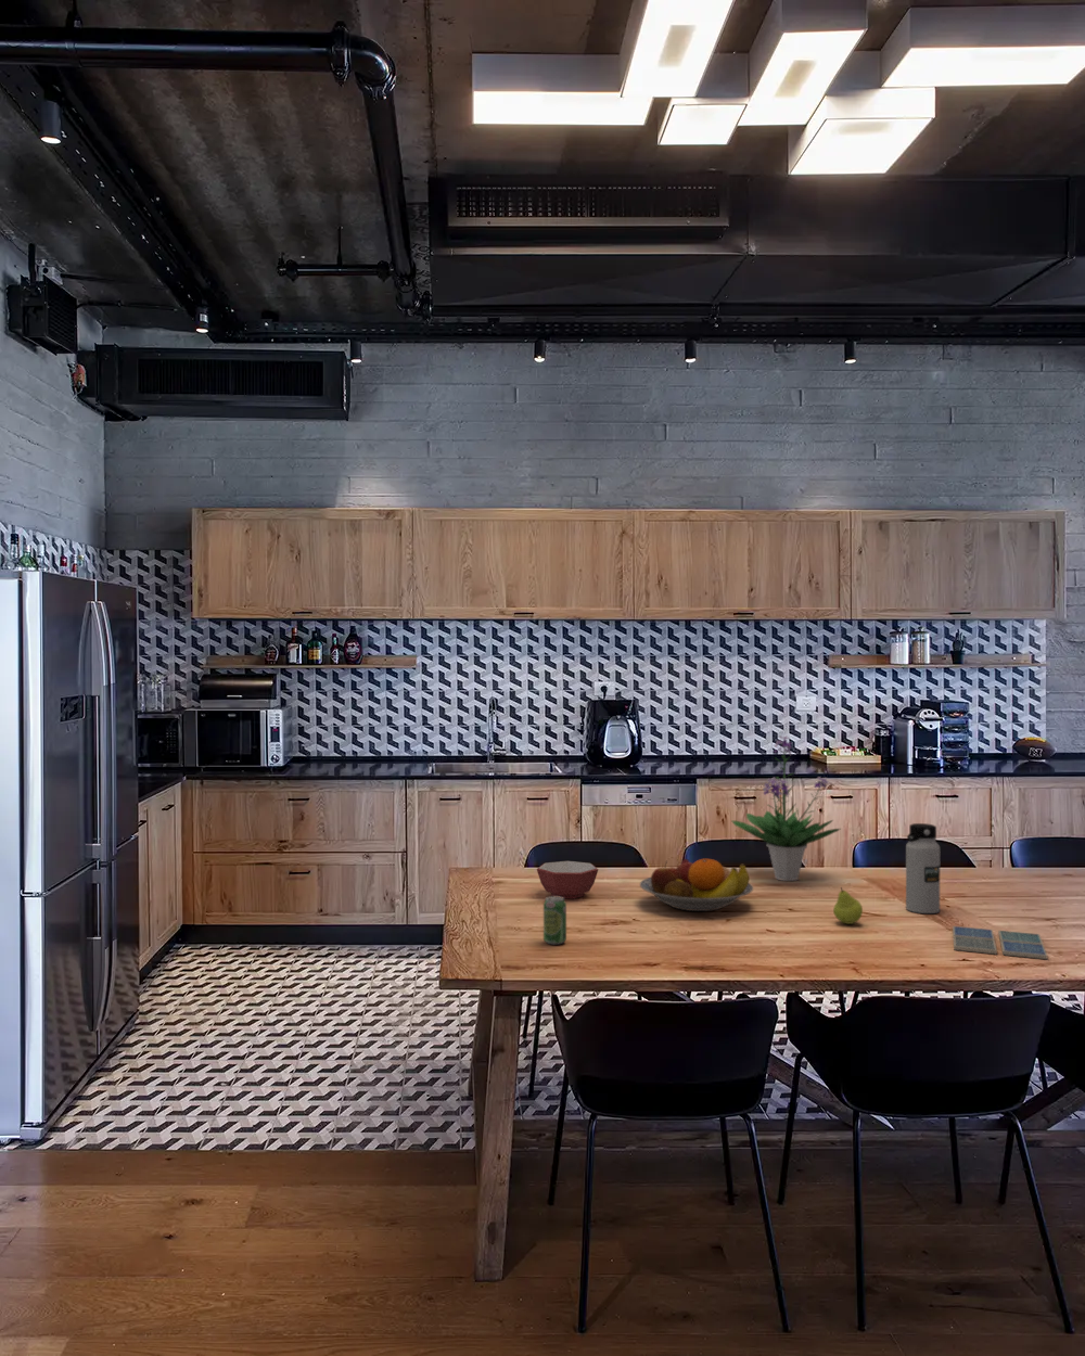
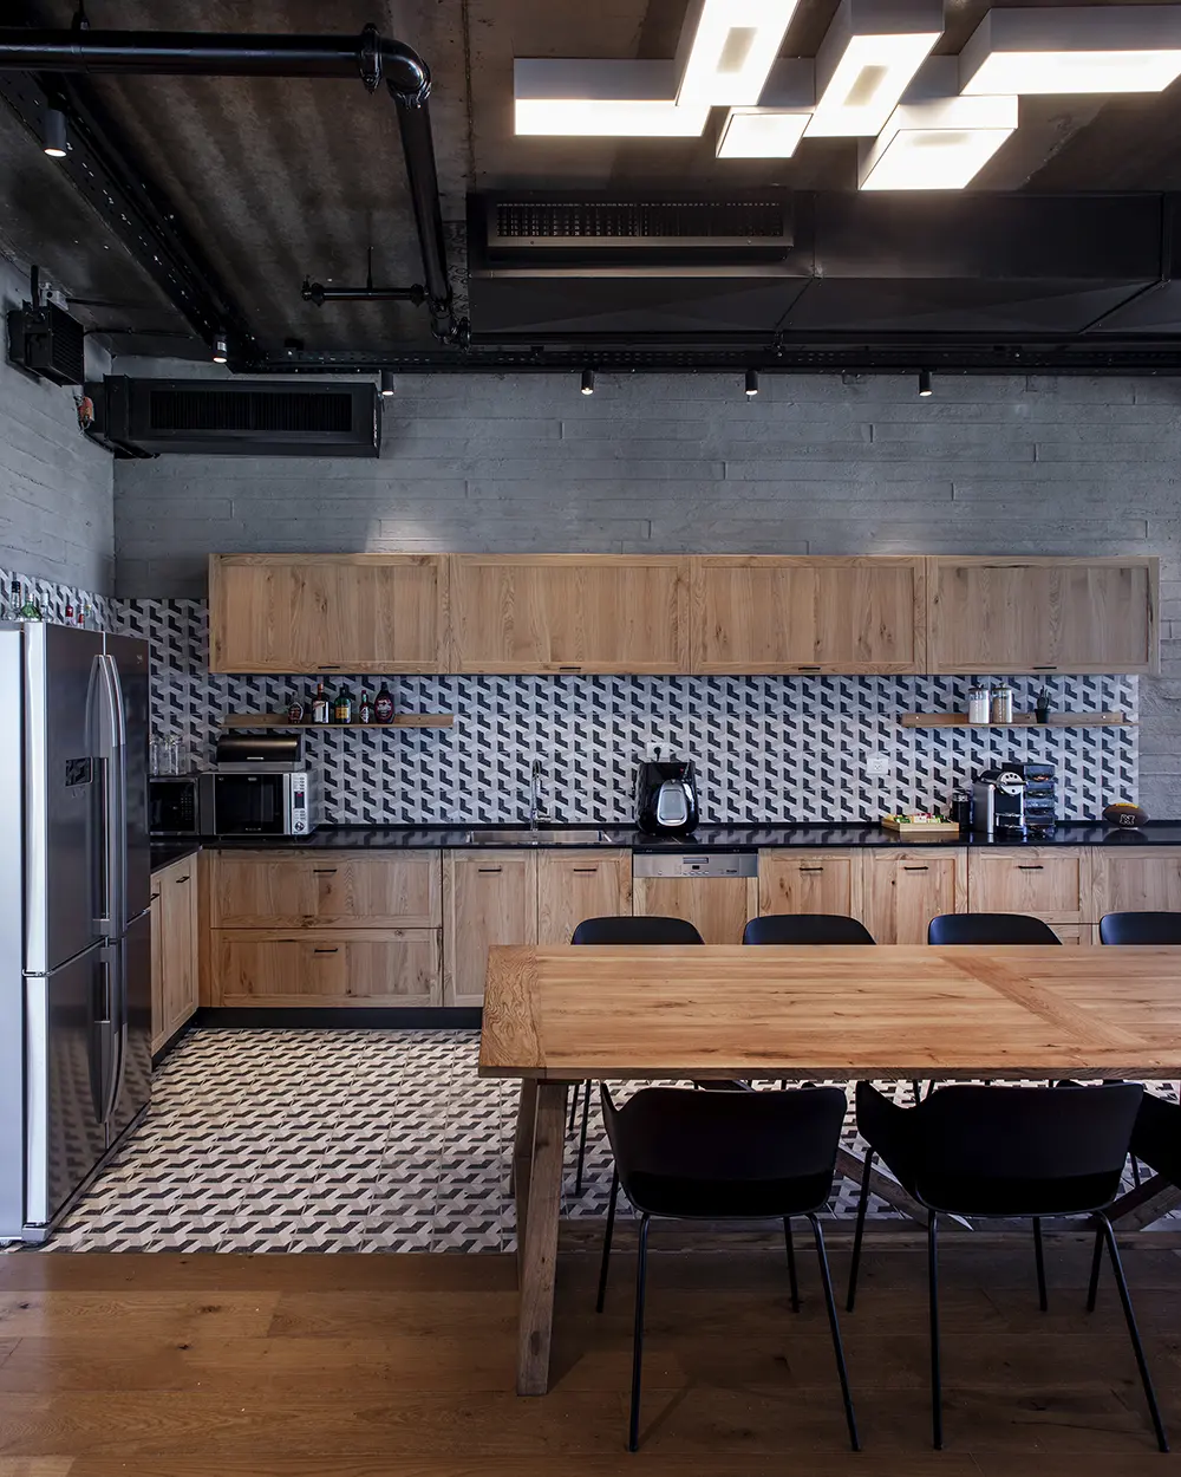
- drink coaster (1001, 942)
- fruit (847, 903)
- bowl (569, 881)
- water bottle (922, 867)
- fruit bowl (695, 880)
- potted plant (785, 807)
- beverage can (555, 919)
